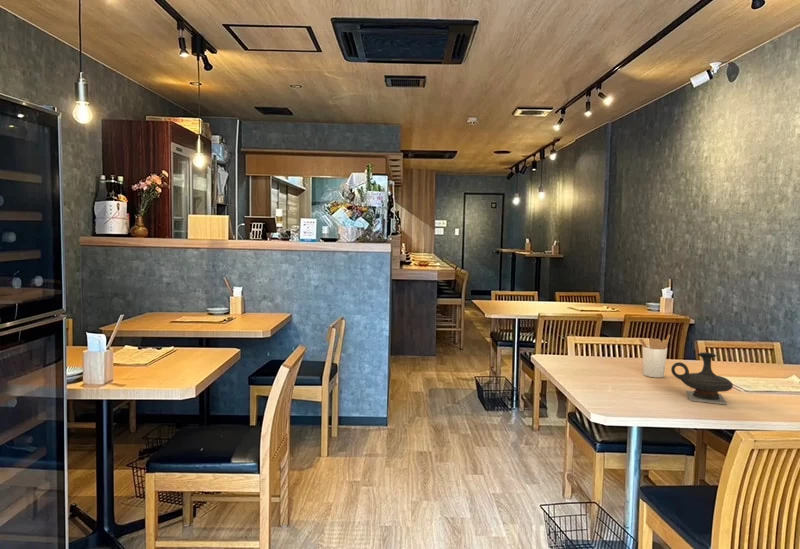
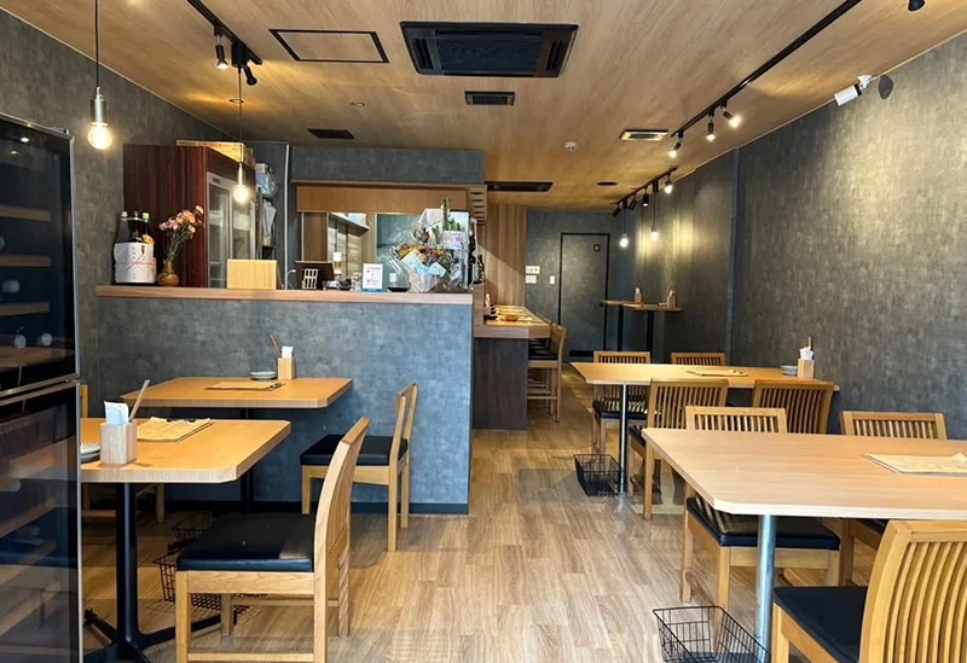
- teapot (700, 375)
- utensil holder (655, 355)
